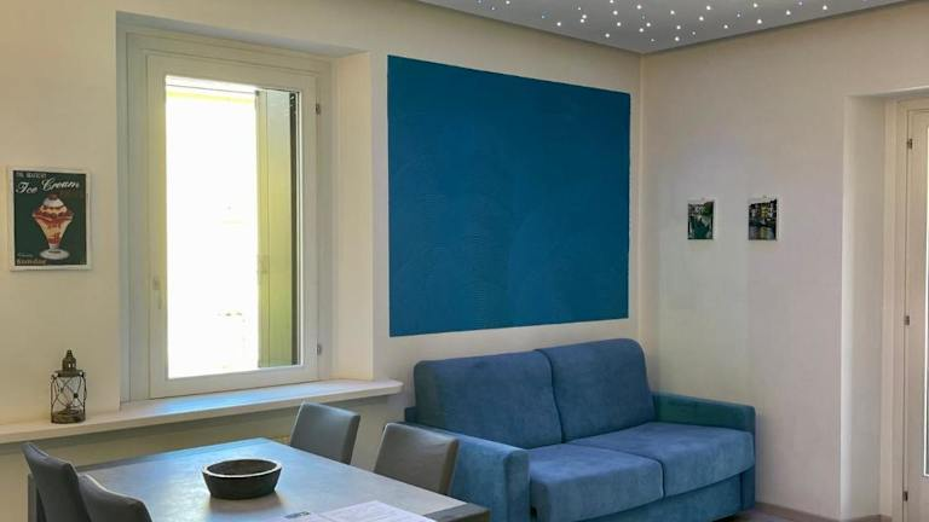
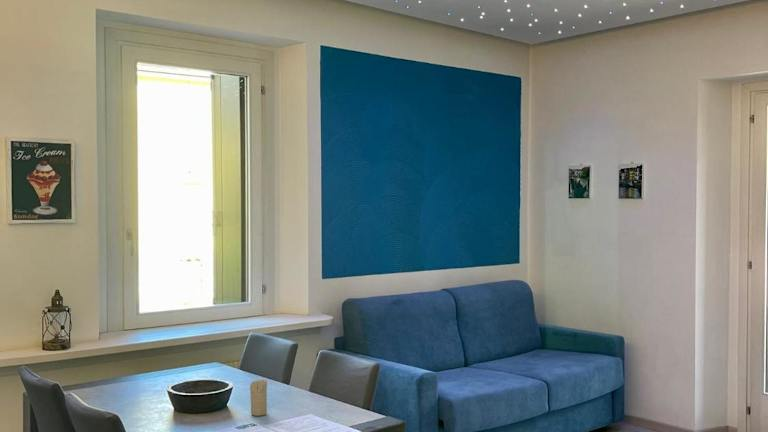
+ candle (258, 397)
